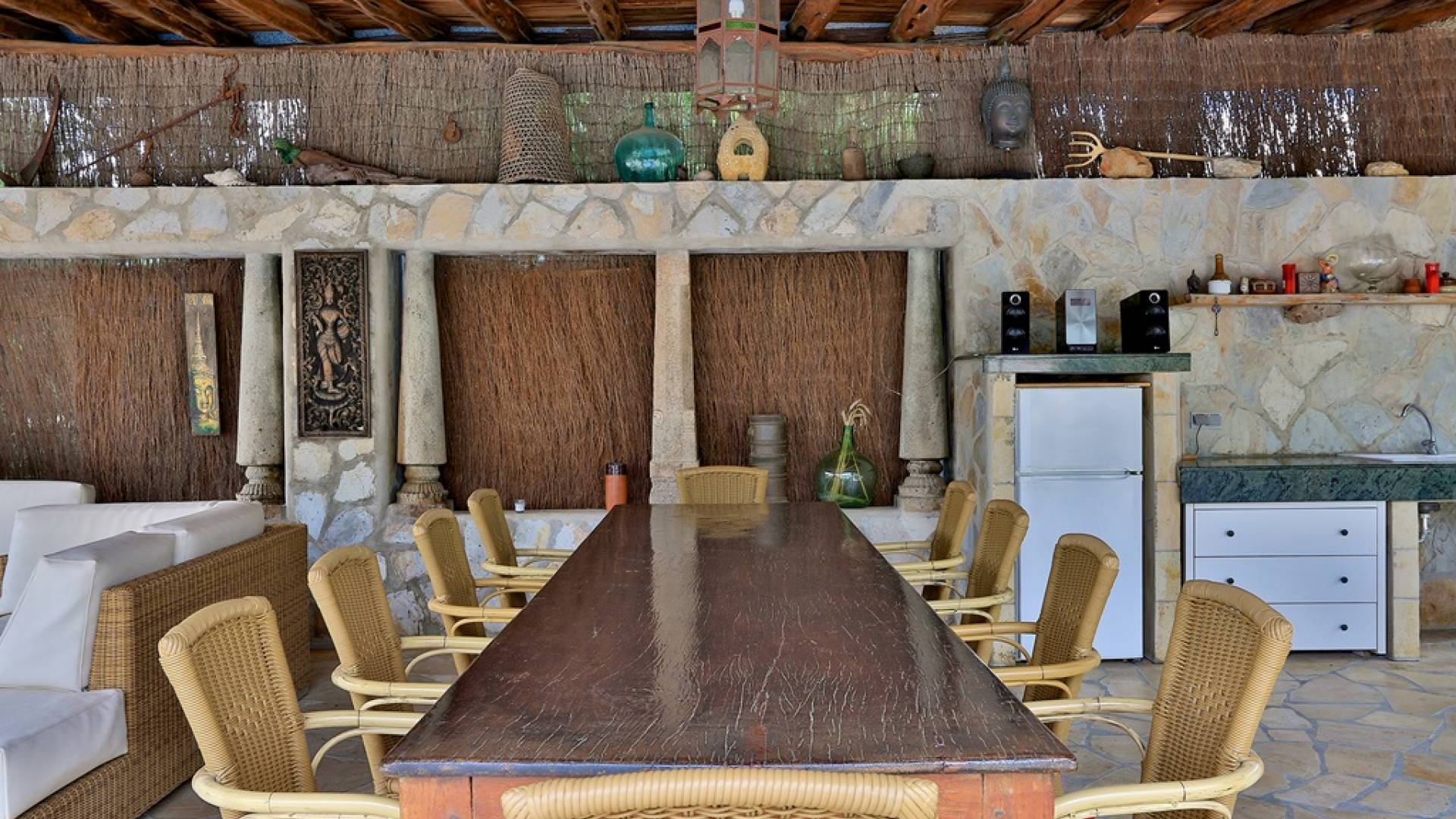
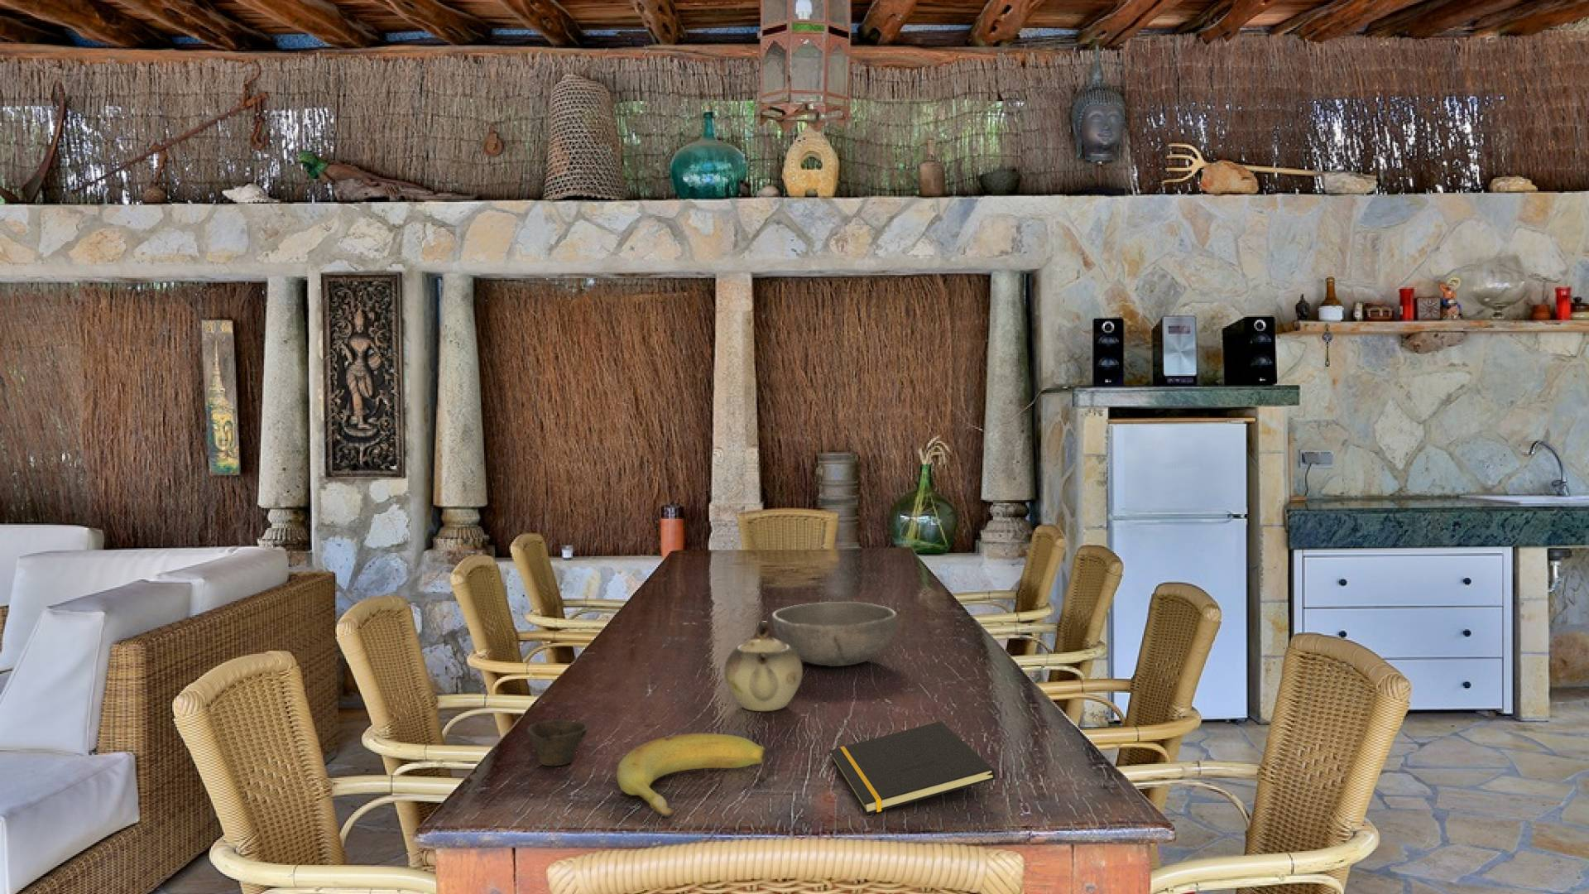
+ teapot (763, 666)
+ banana (688, 768)
+ notepad (907, 763)
+ bowl (835, 636)
+ cup (559, 742)
